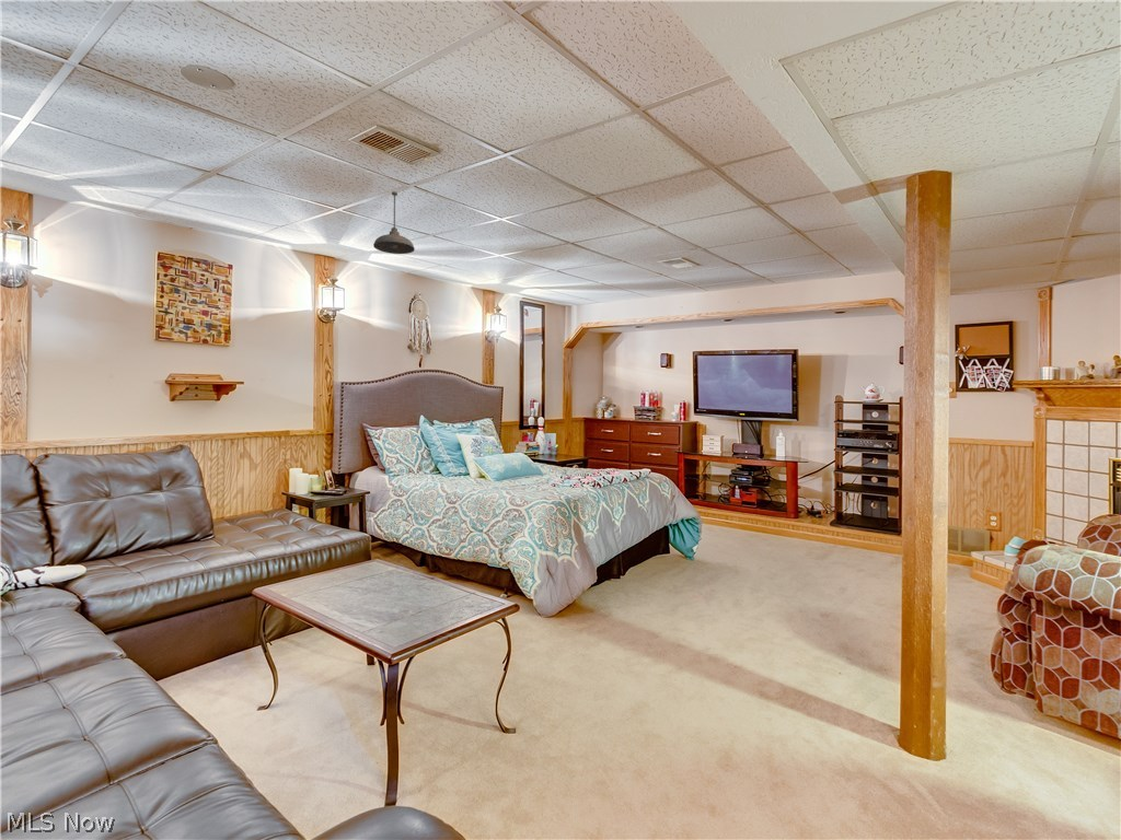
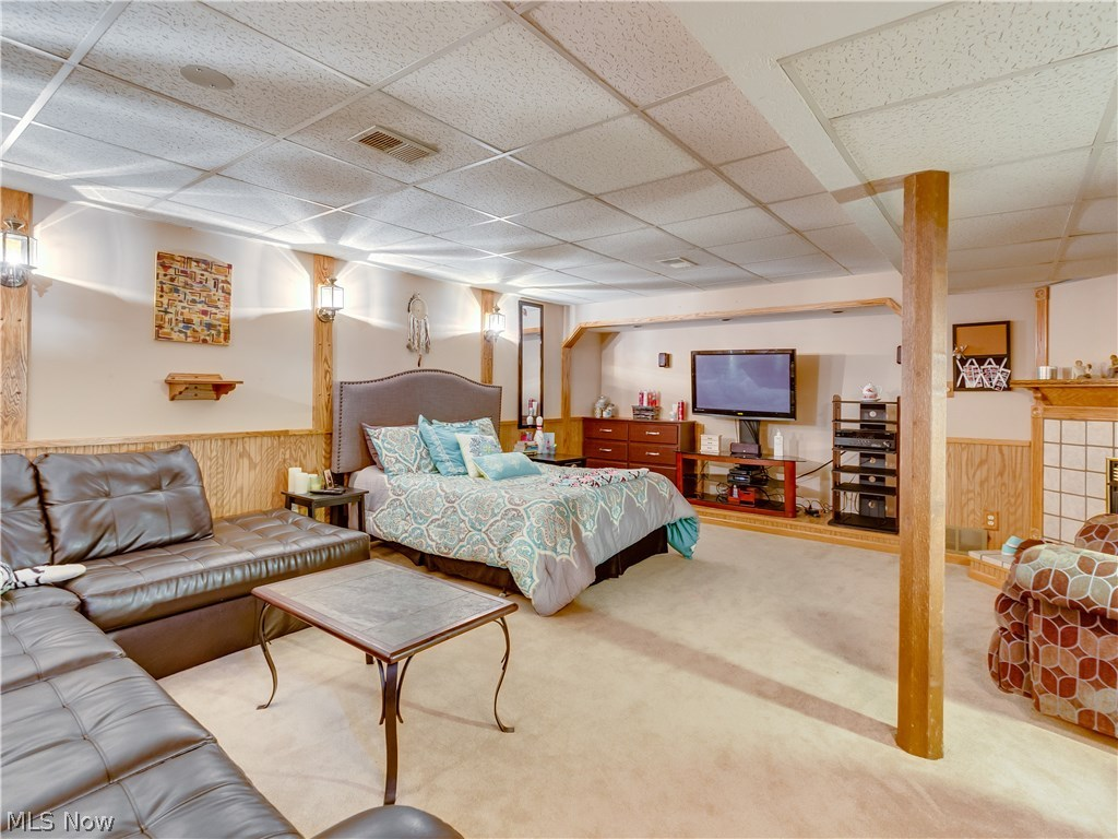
- pendant light (394, 220)
